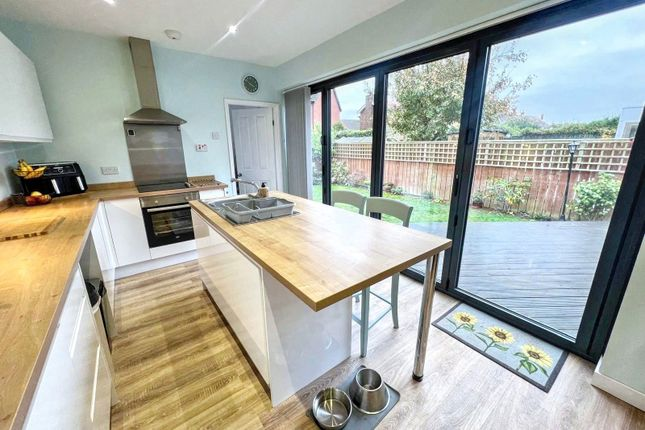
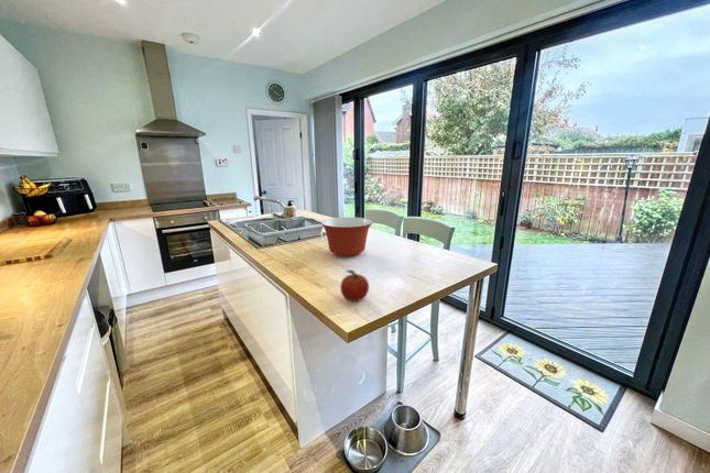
+ fruit (354, 285)
+ mixing bowl (347, 238)
